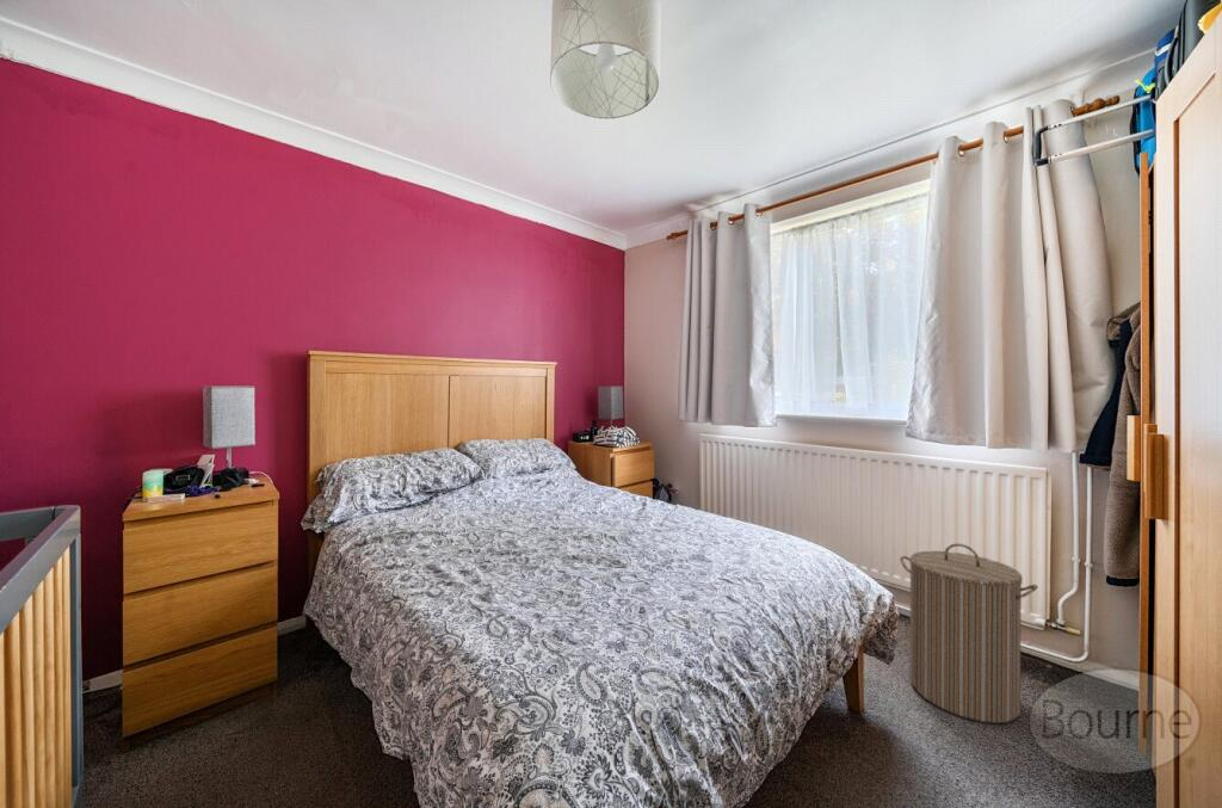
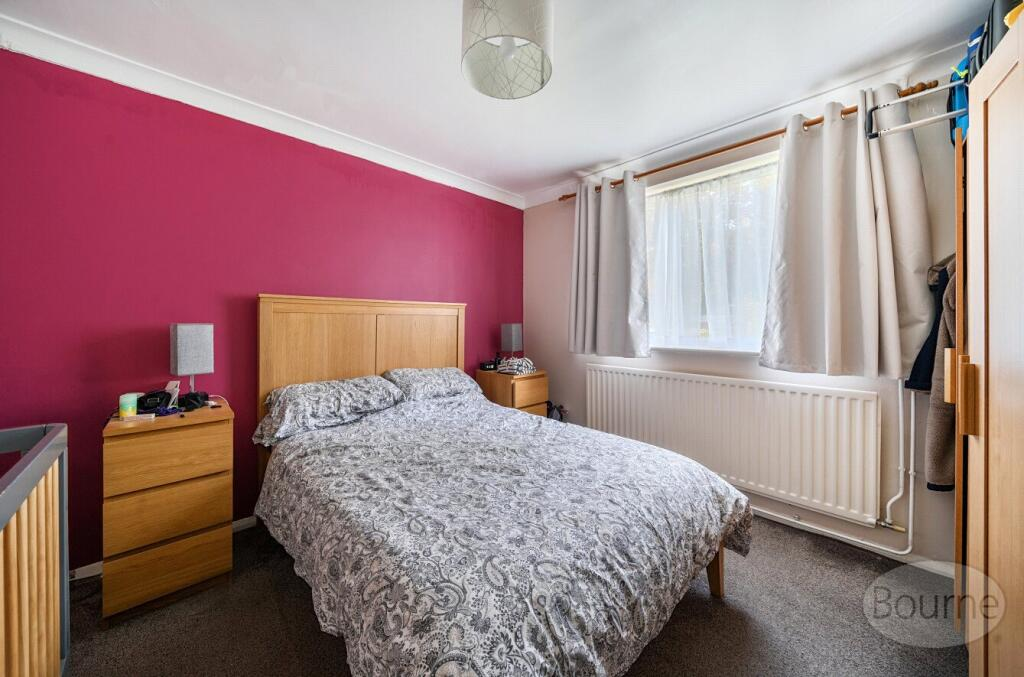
- laundry hamper (962, 618)
